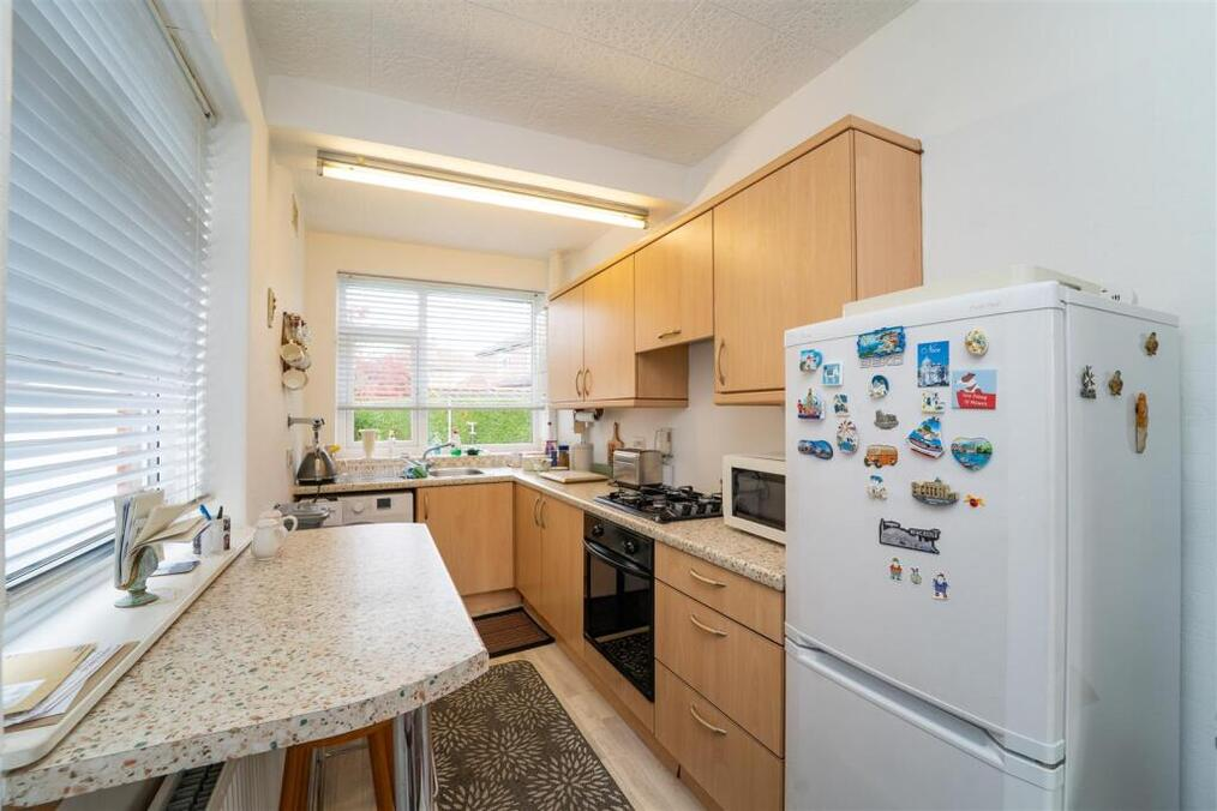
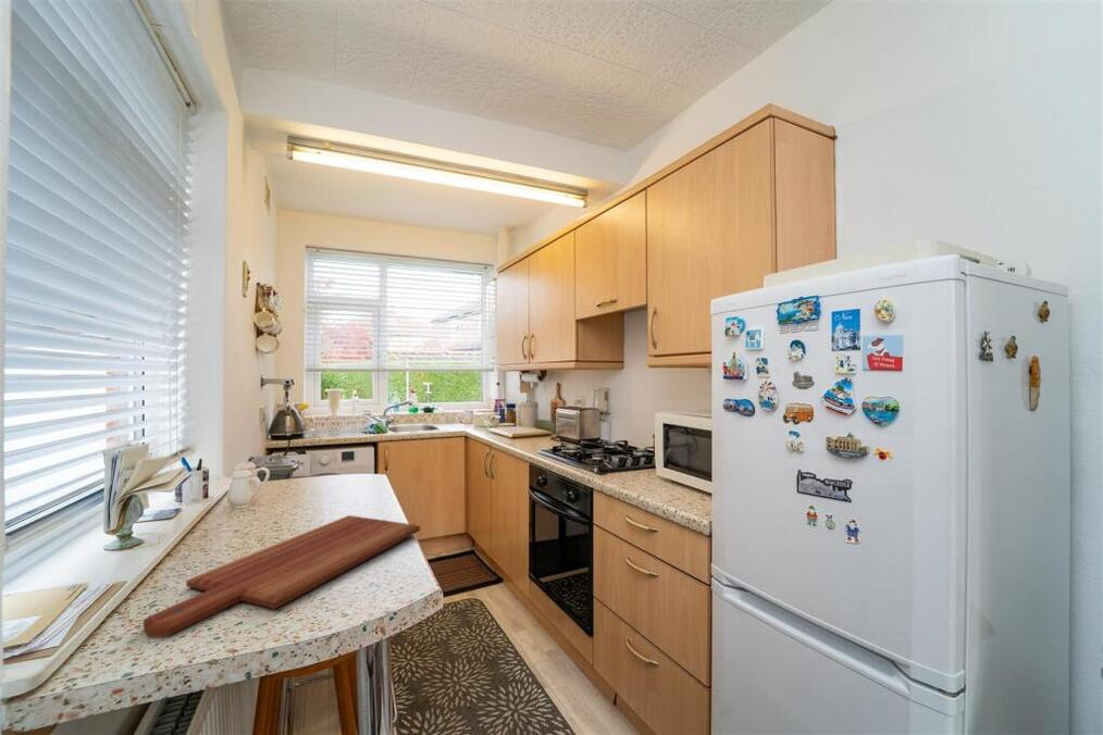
+ cutting board (314, 553)
